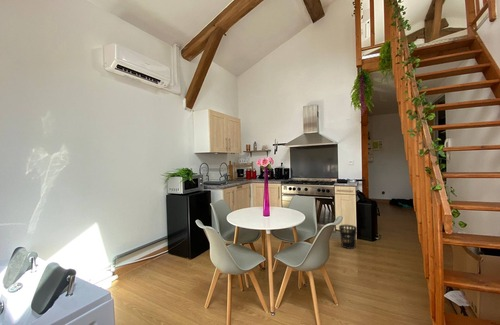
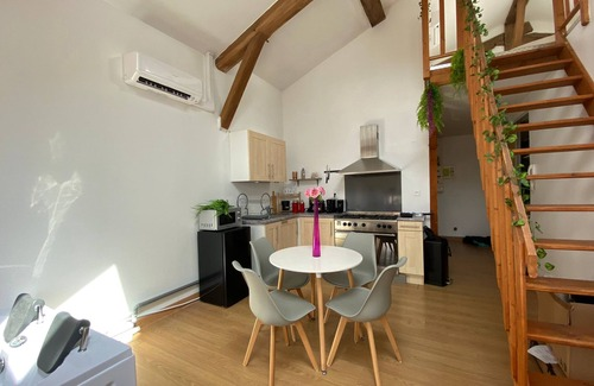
- wastebasket (347, 236)
